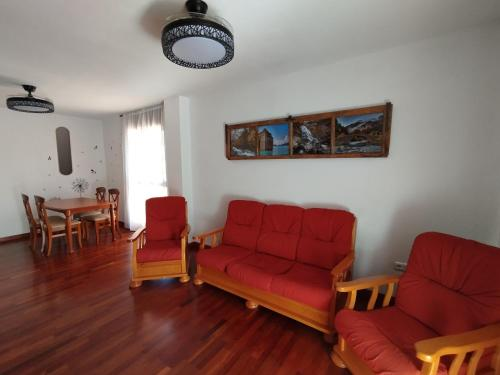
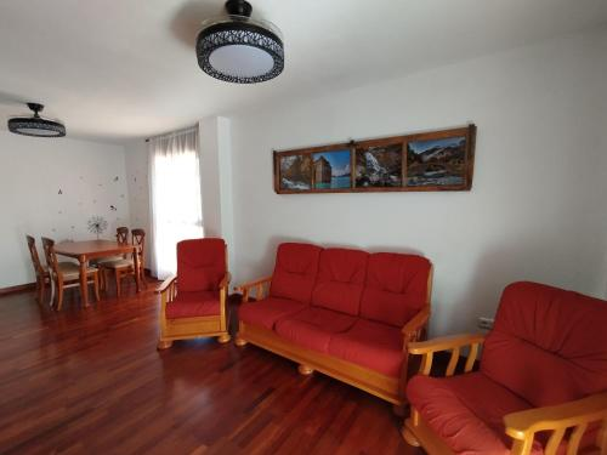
- home mirror (64, 151)
